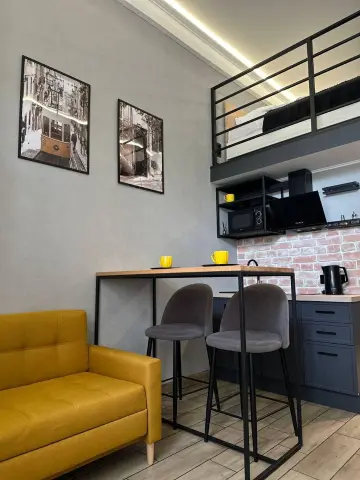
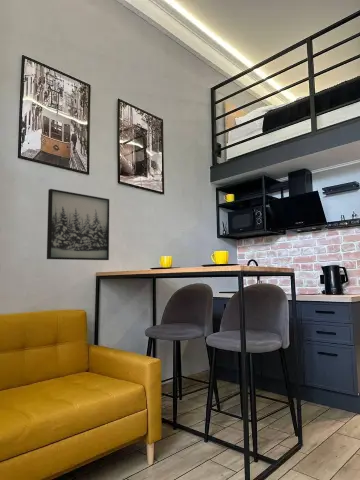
+ wall art (80, 226)
